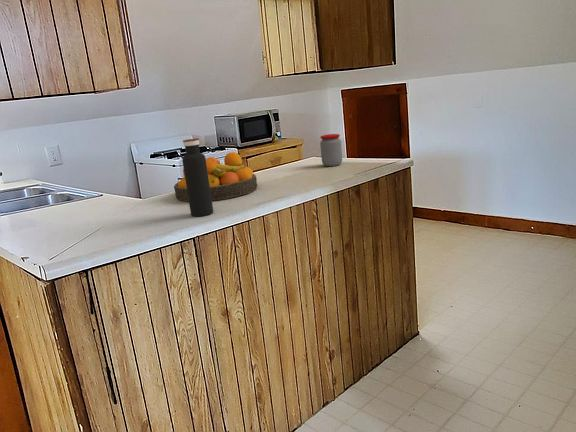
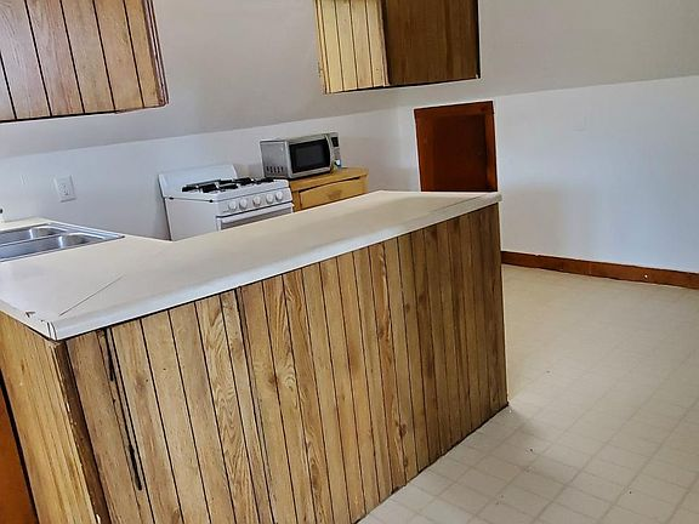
- water bottle (196, 177)
- fruit bowl (214, 174)
- jar (331, 150)
